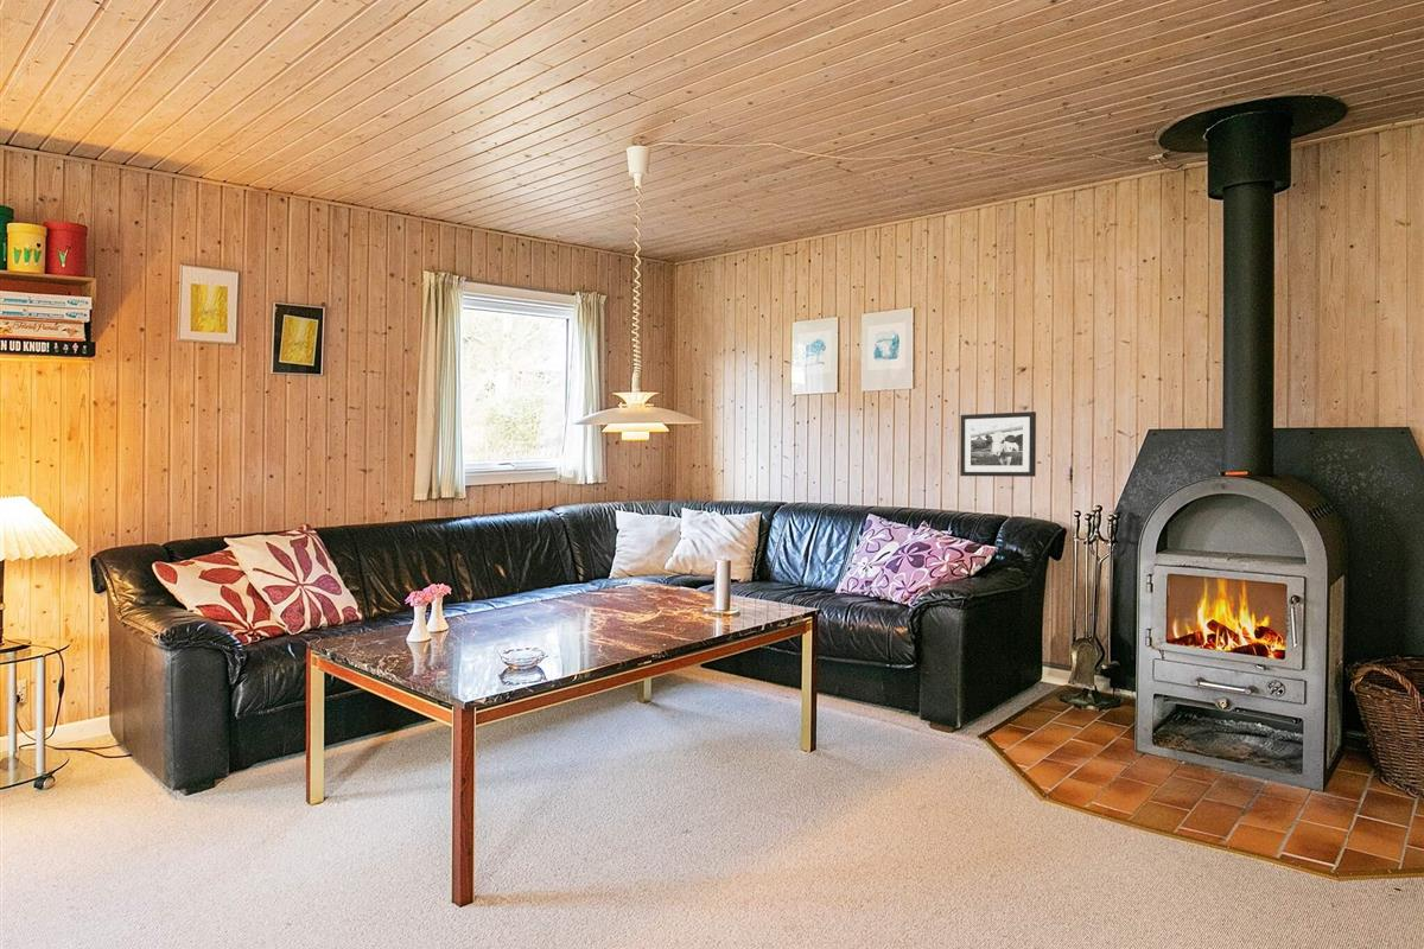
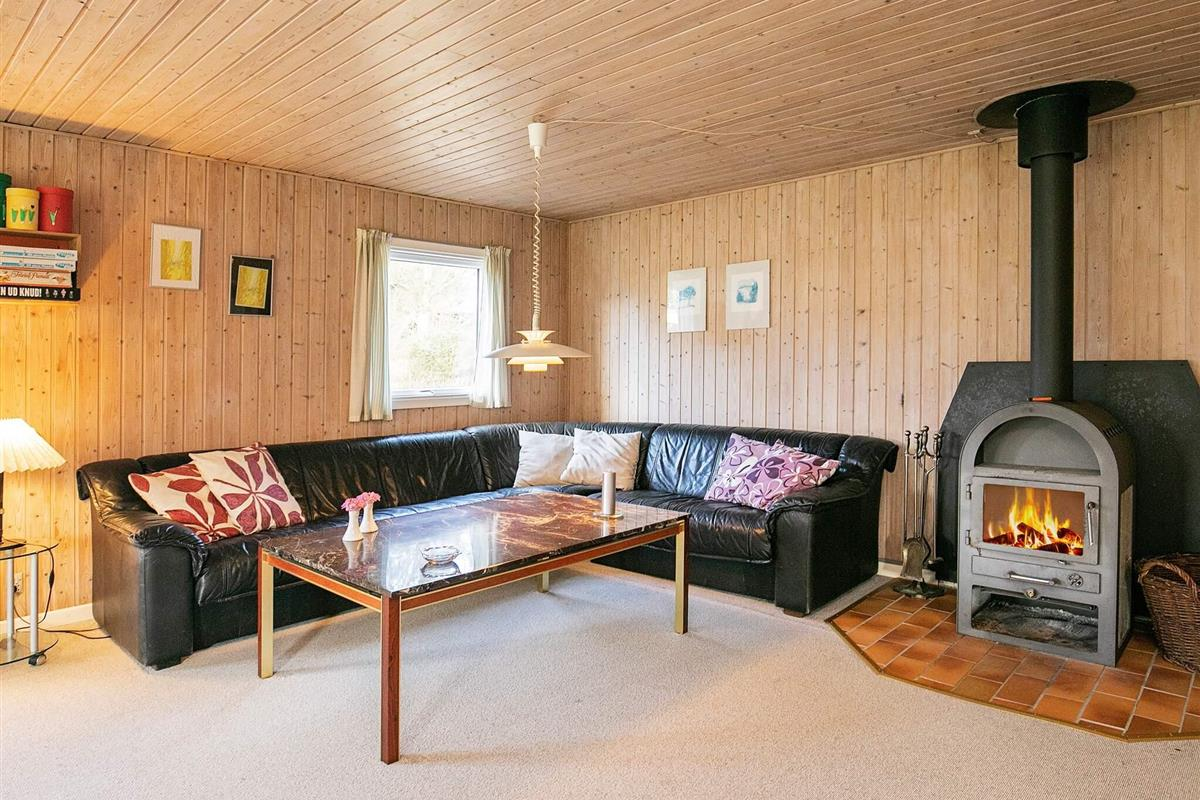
- picture frame (997, 445)
